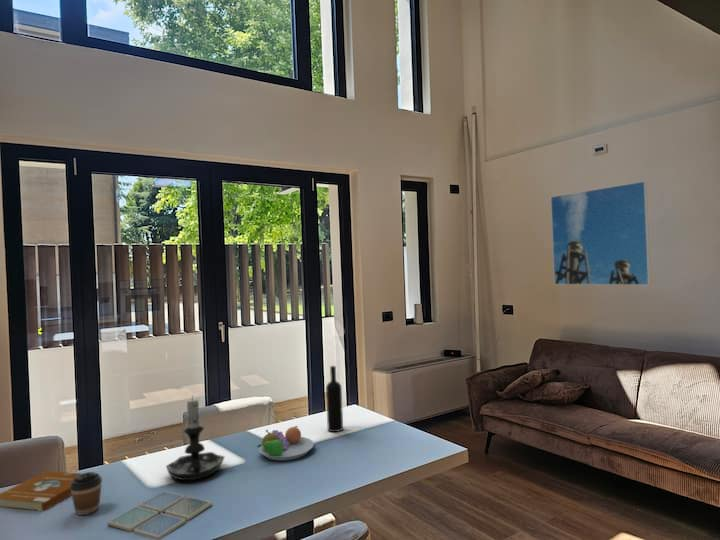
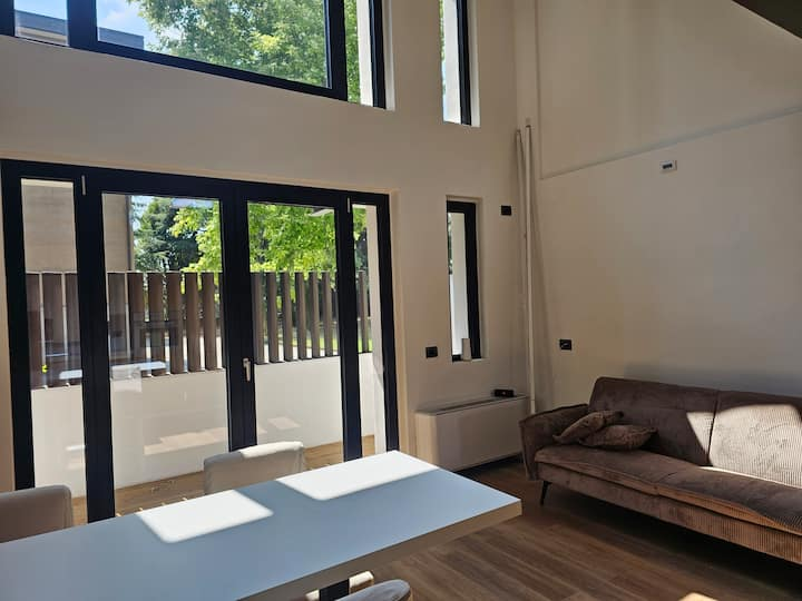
- fruit bowl (283, 441)
- wine bottle (334, 397)
- book (45, 489)
- drink coaster (161, 513)
- coffee cup (86, 491)
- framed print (596, 237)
- candle holder (194, 433)
